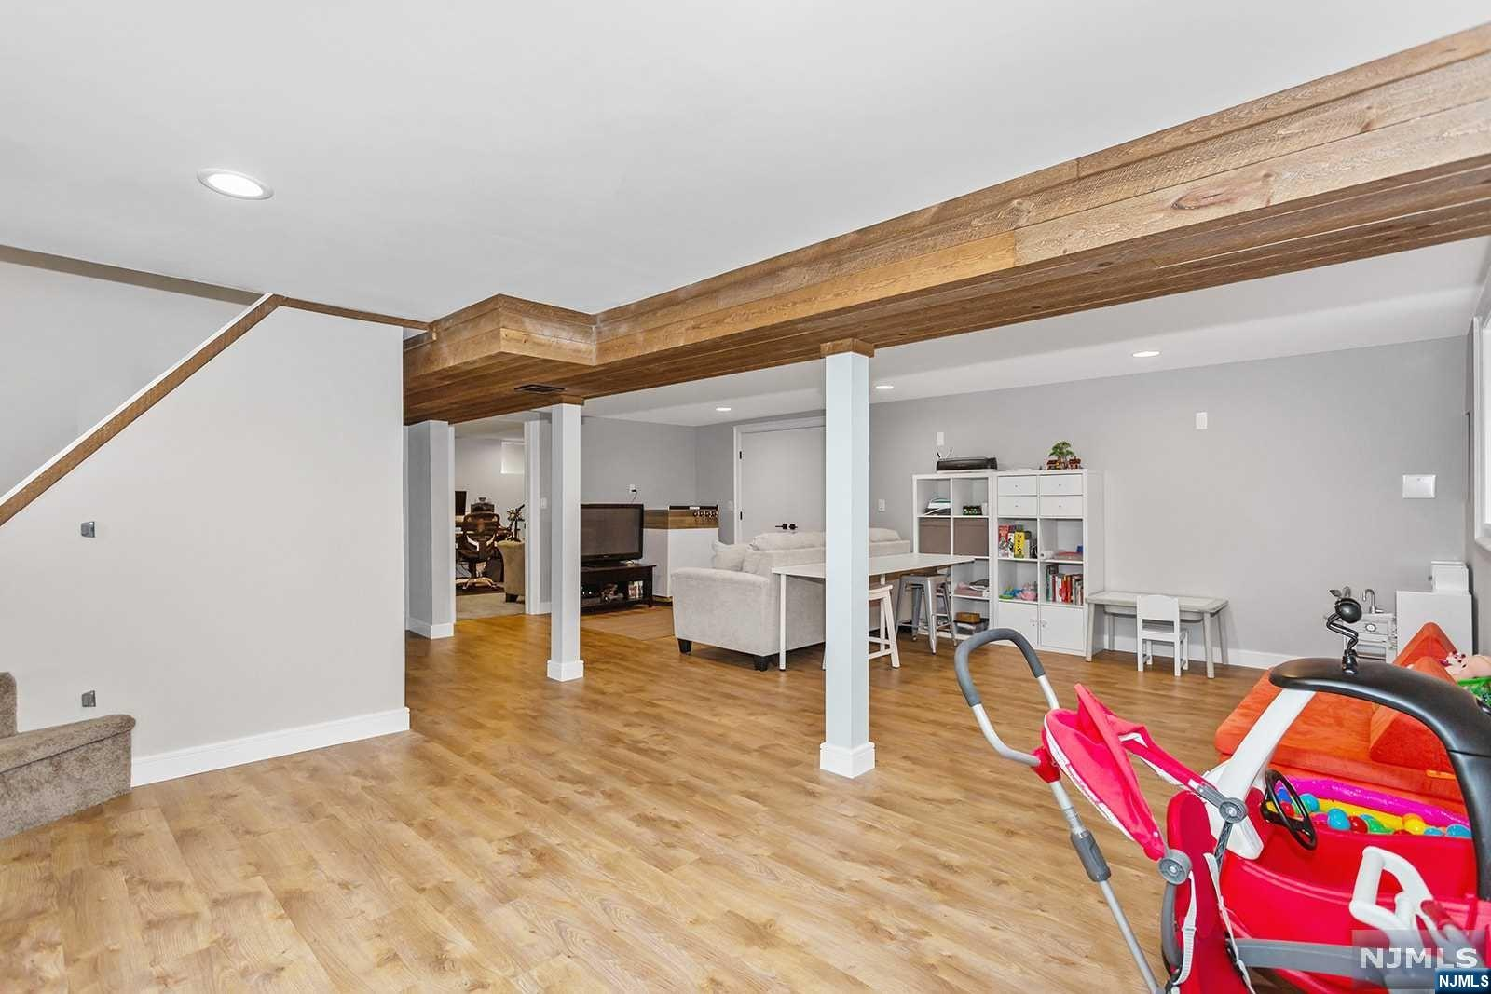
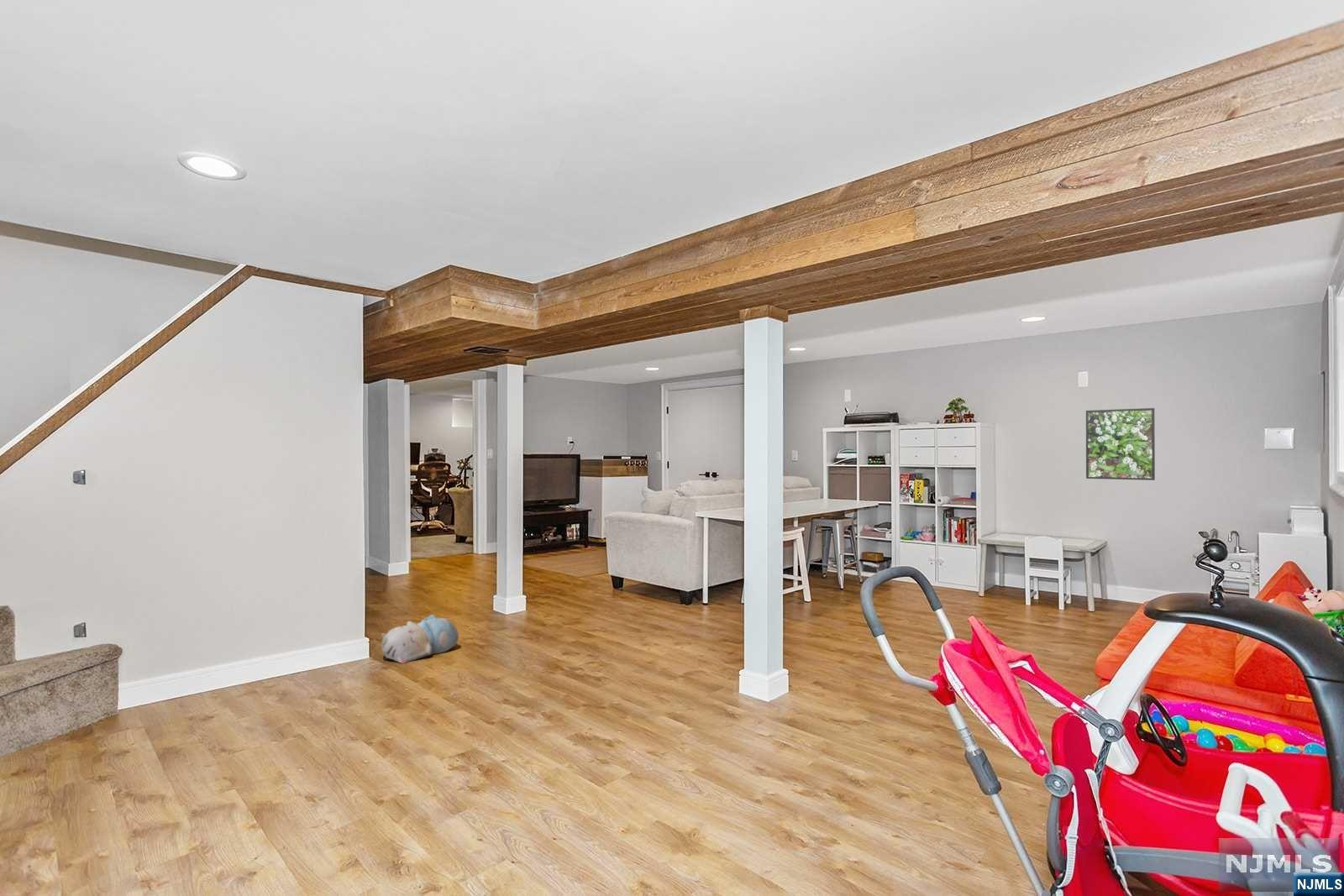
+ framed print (1119, 444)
+ plush toy (419, 637)
